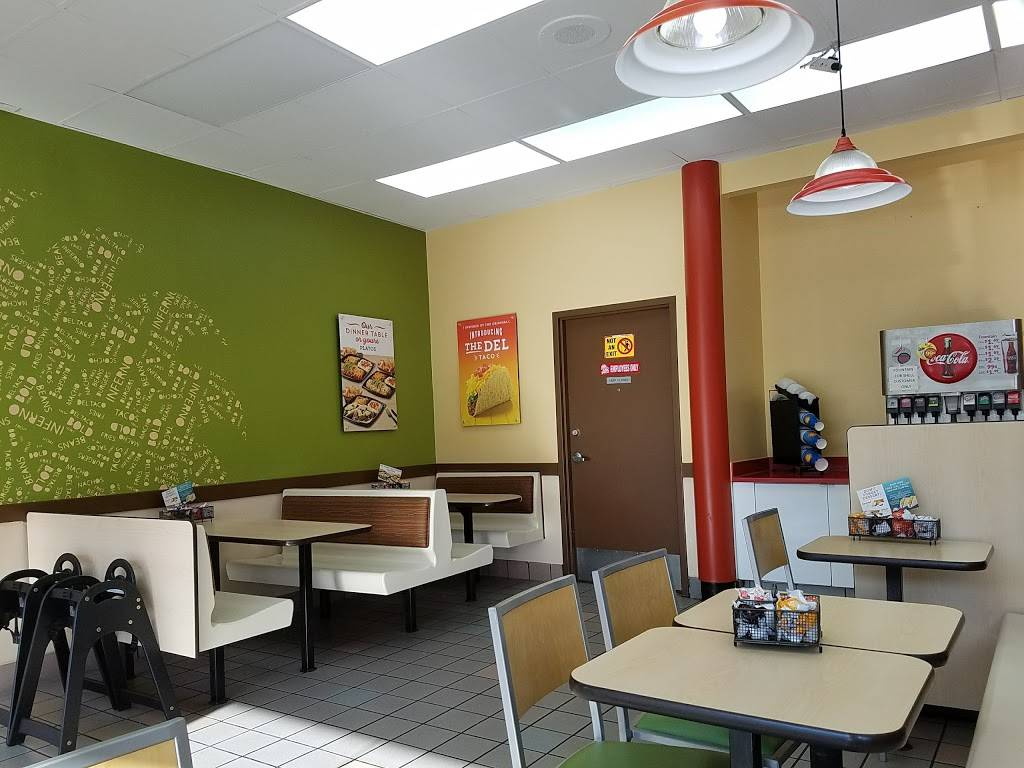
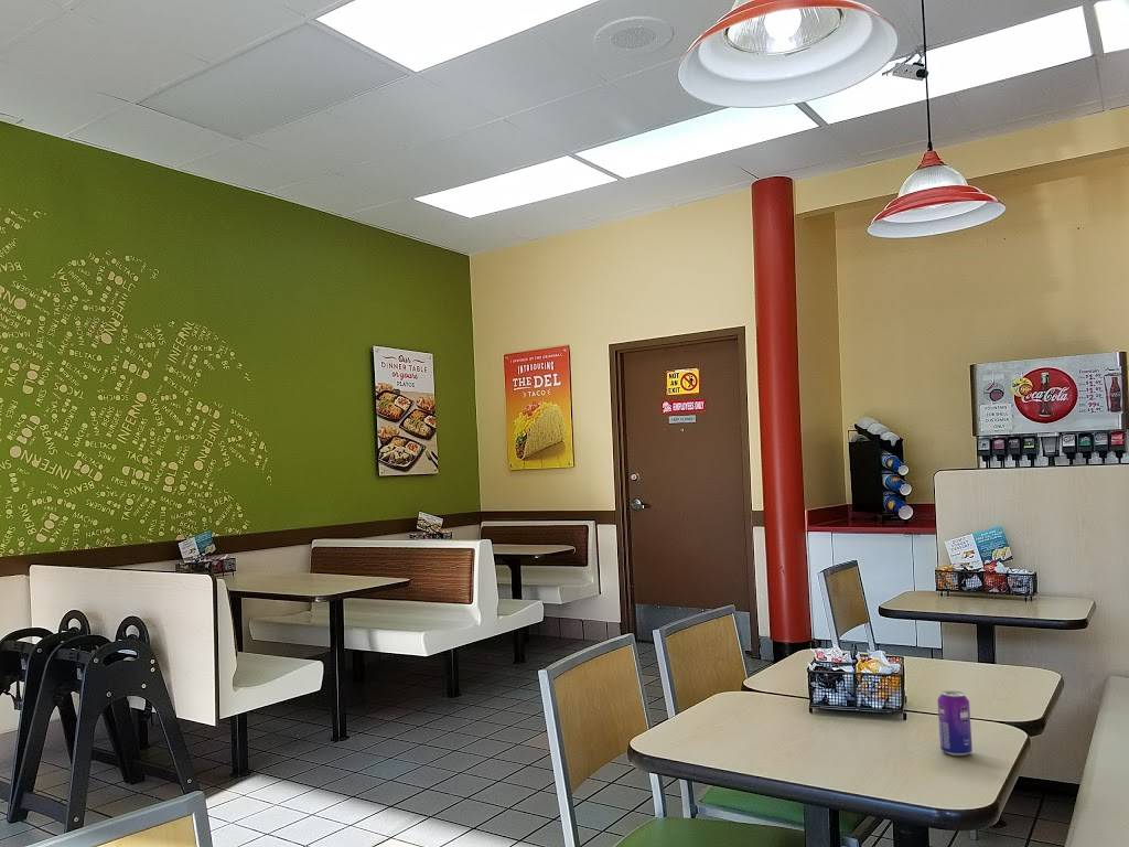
+ beverage can (954, 722)
